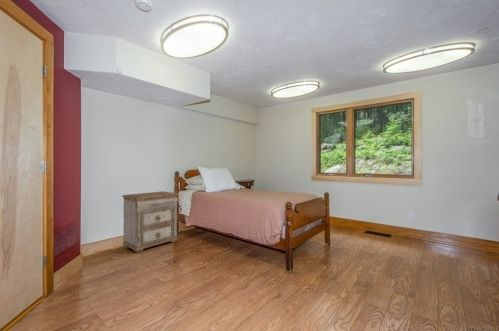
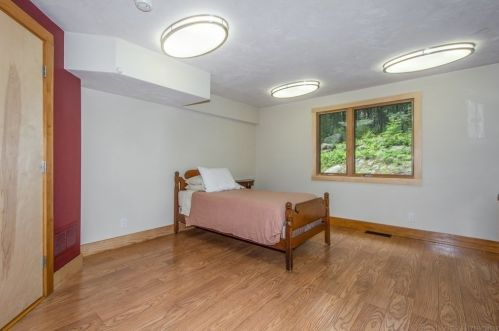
- nightstand (151, 218)
